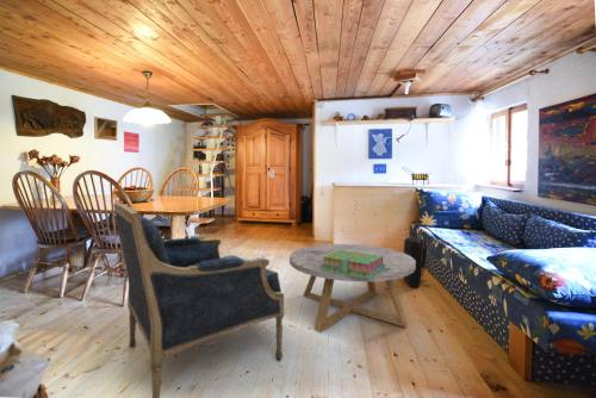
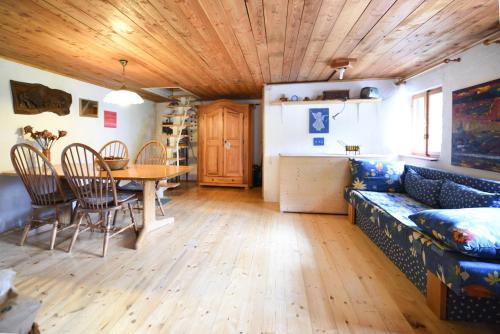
- armchair (199, 279)
- coffee table (349, 280)
- backpack (417, 259)
- stack of books (352, 262)
